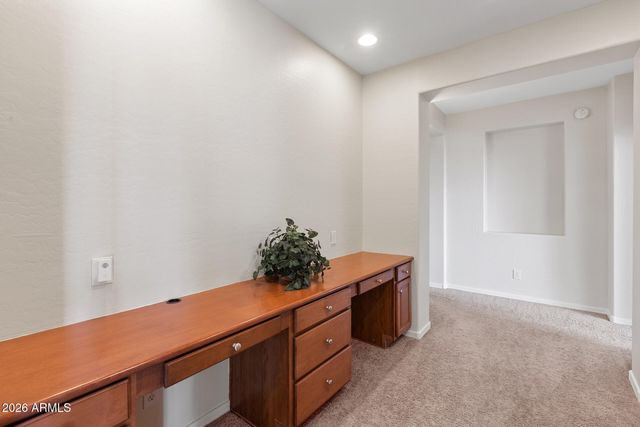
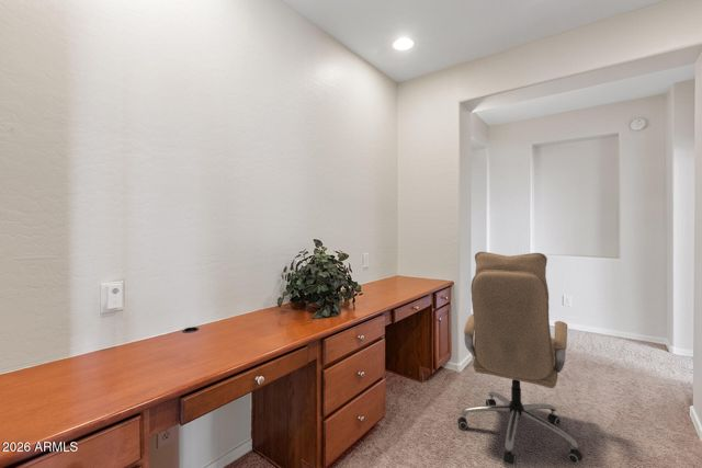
+ office chair (514, 342)
